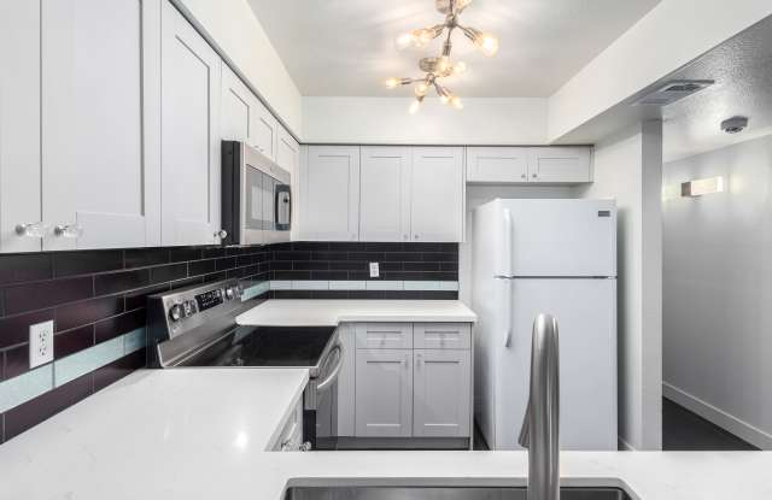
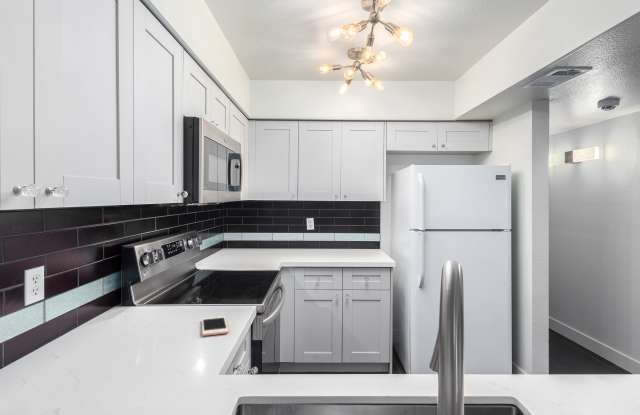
+ cell phone (214, 325)
